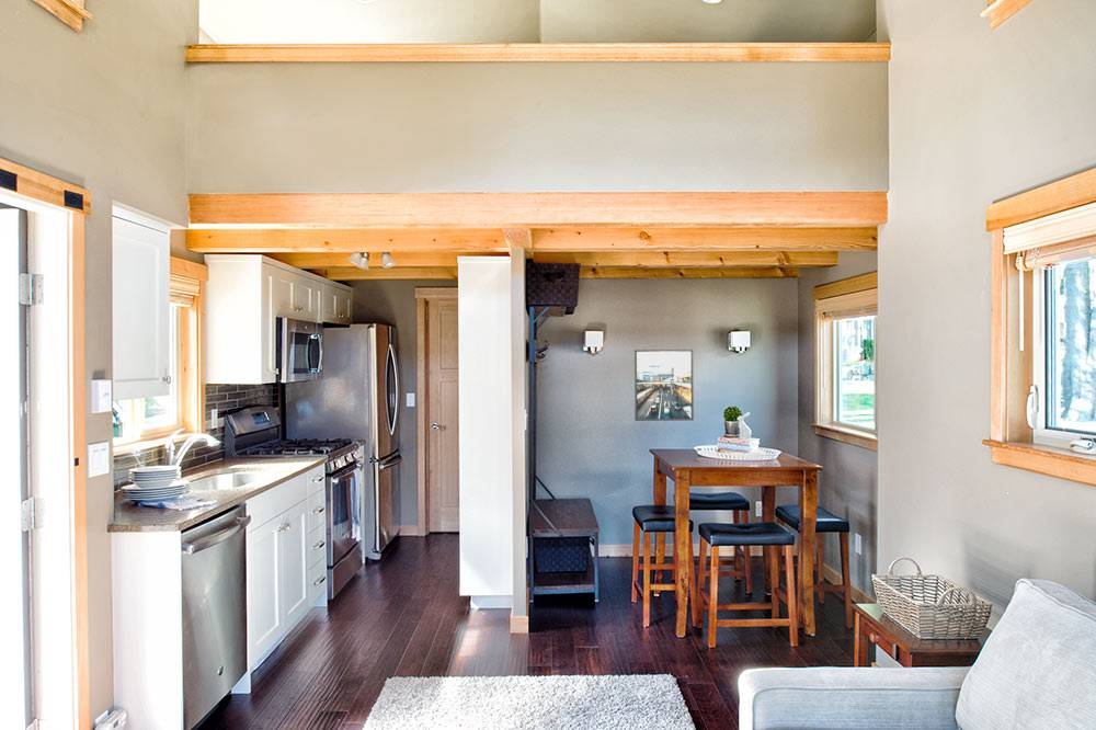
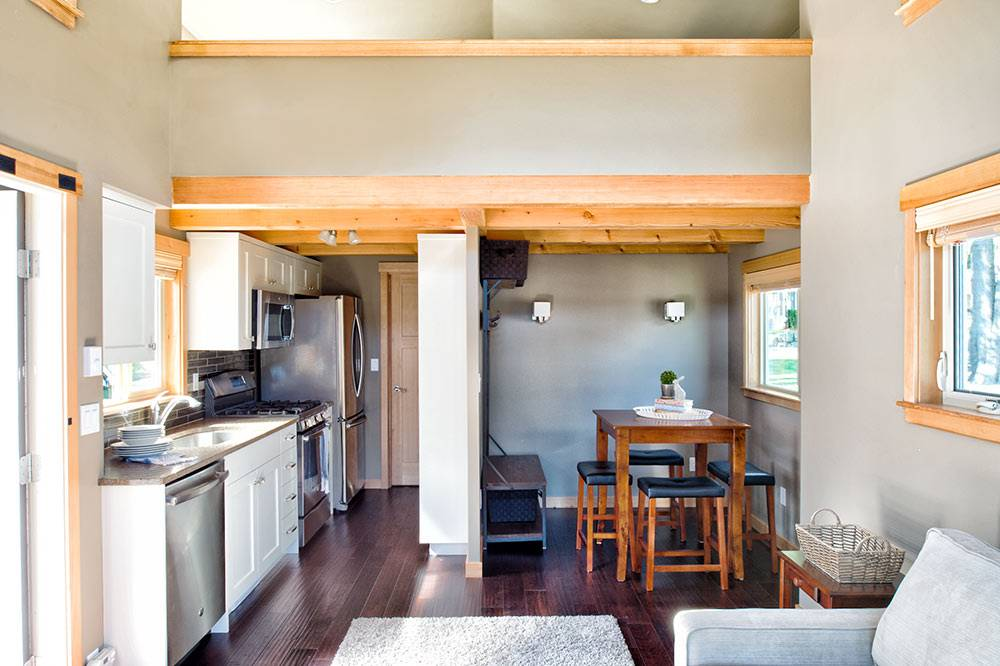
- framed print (663, 385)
